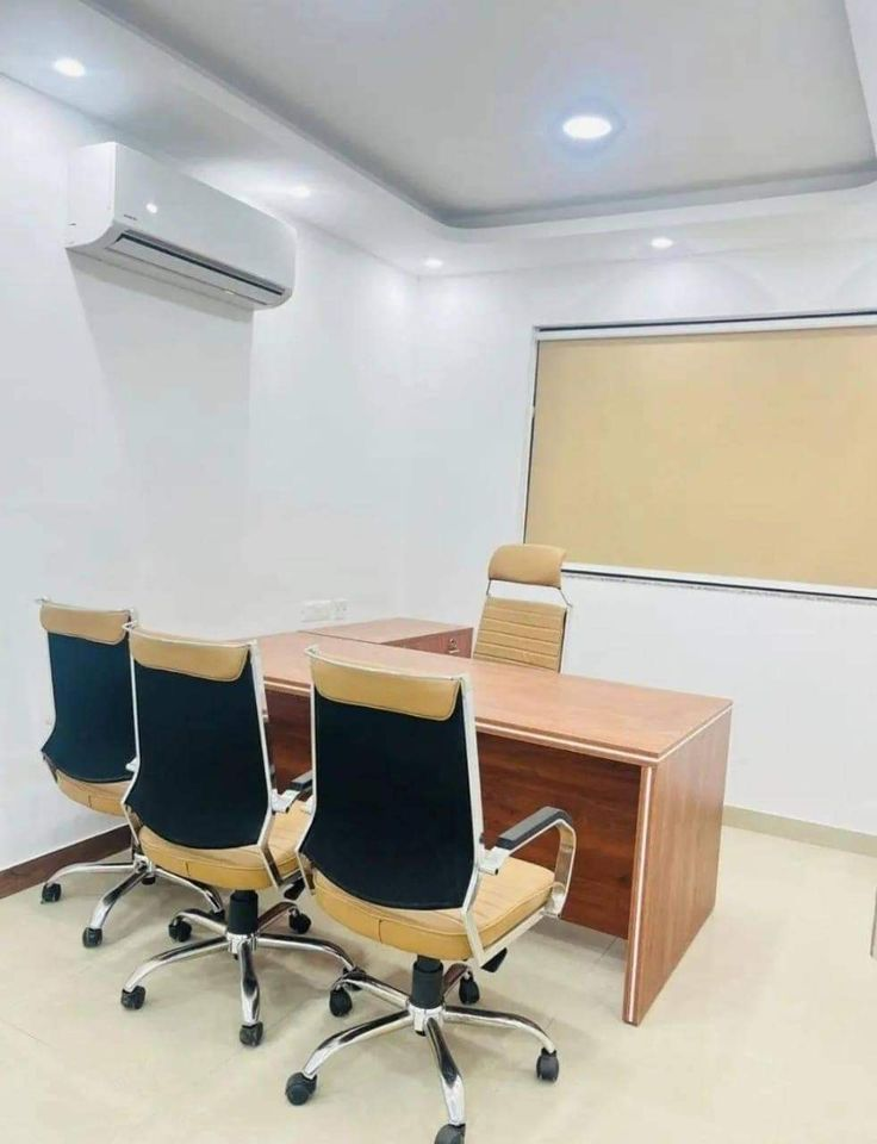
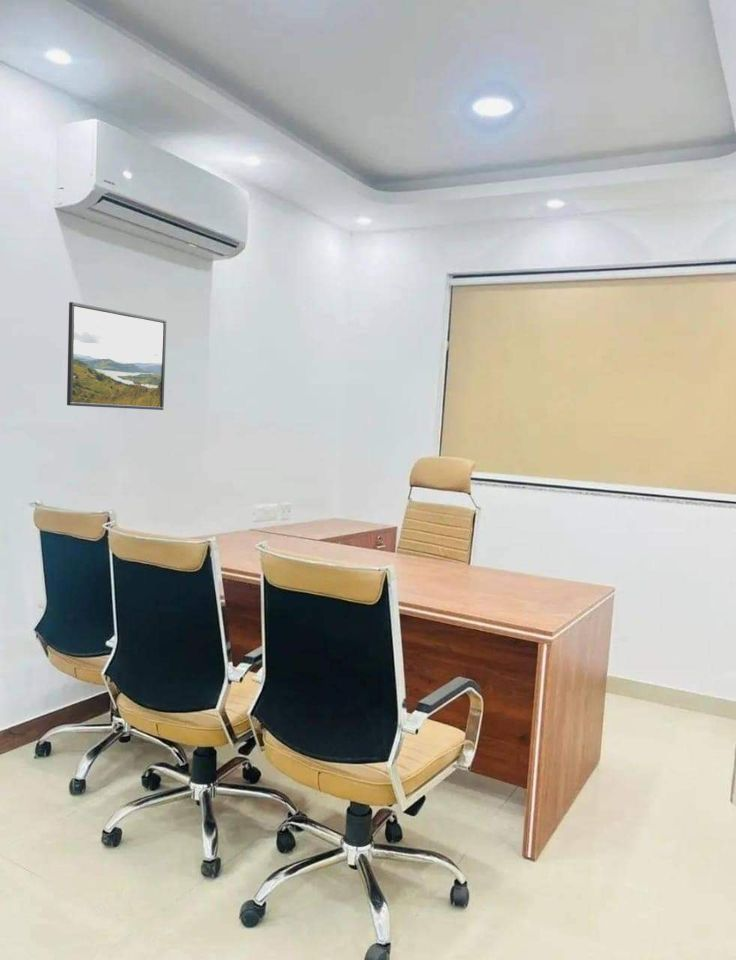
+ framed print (119, 360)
